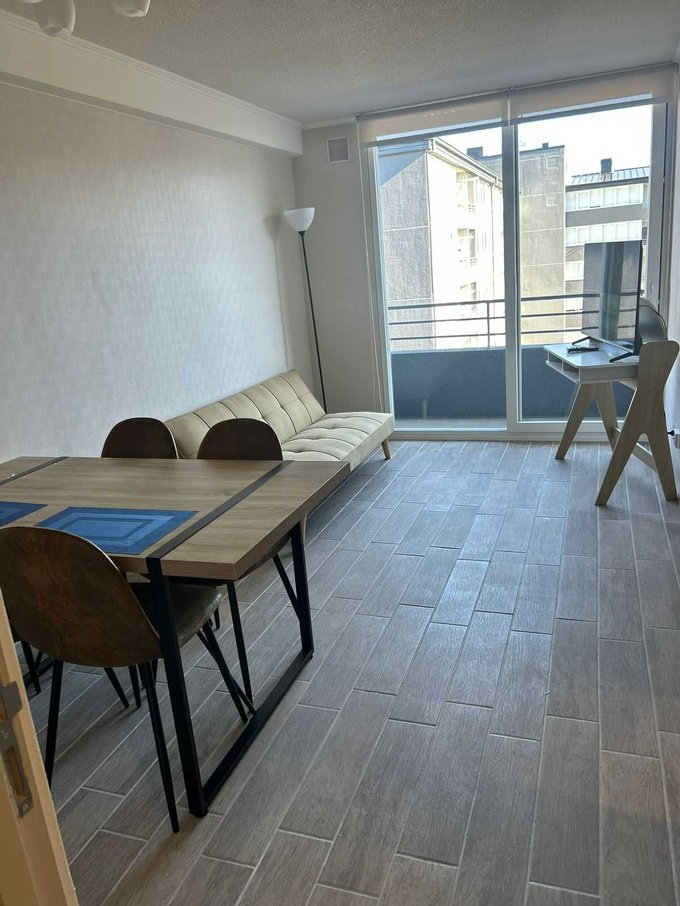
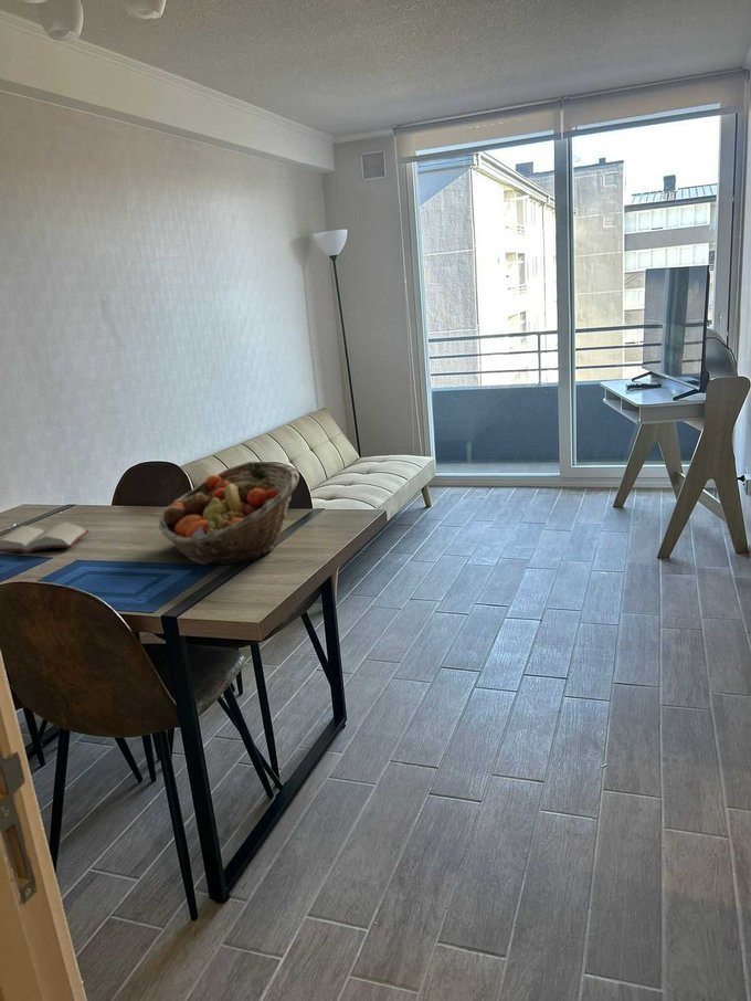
+ hardback book (36, 537)
+ fruit basket (230, 510)
